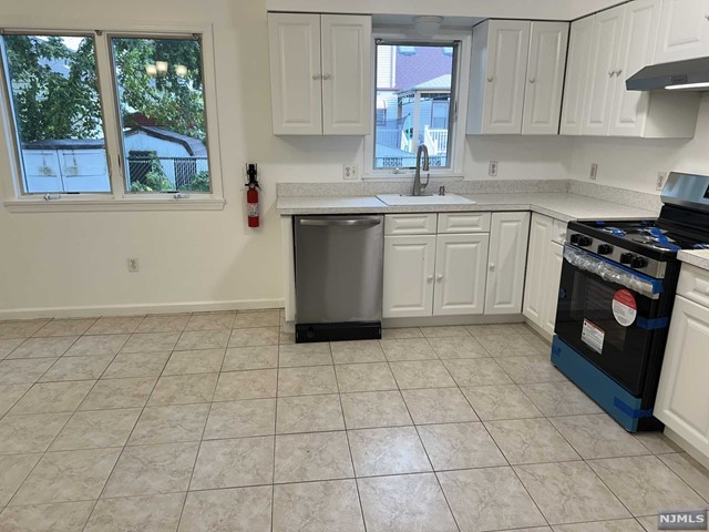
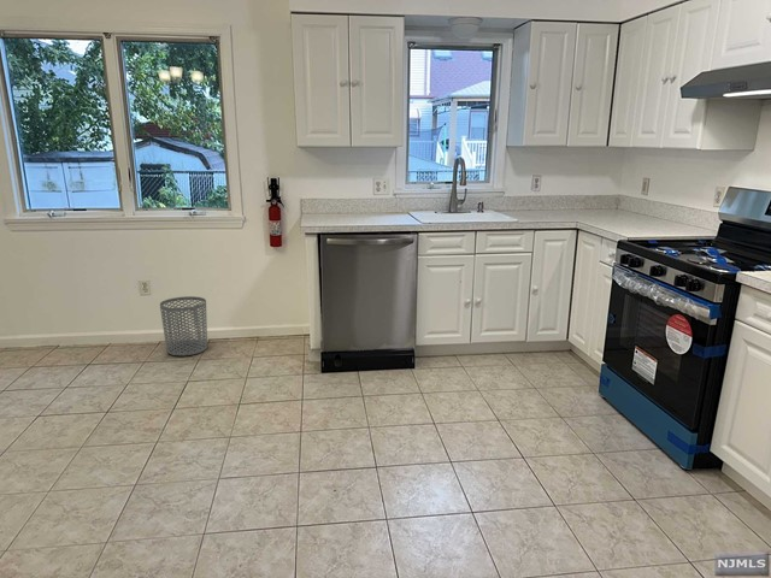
+ waste bin (184, 325)
